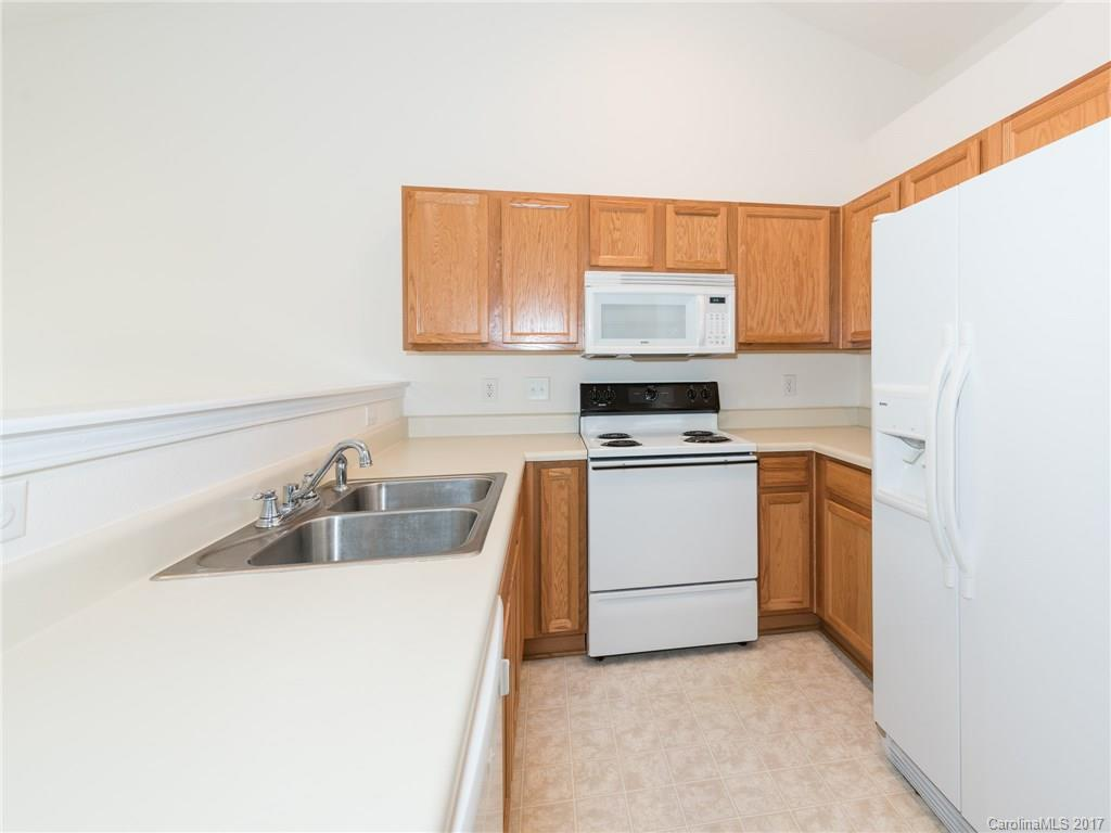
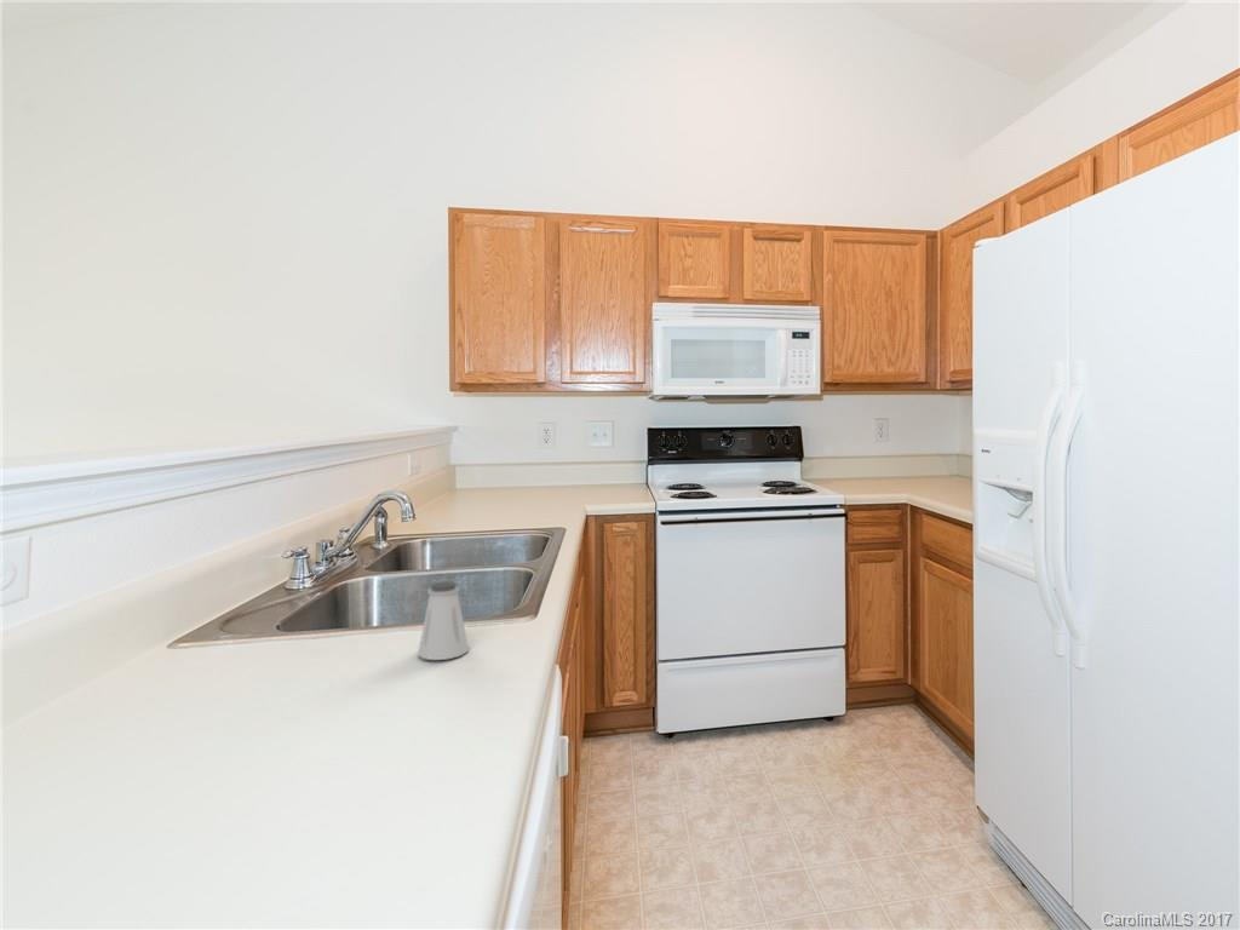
+ saltshaker (443, 618)
